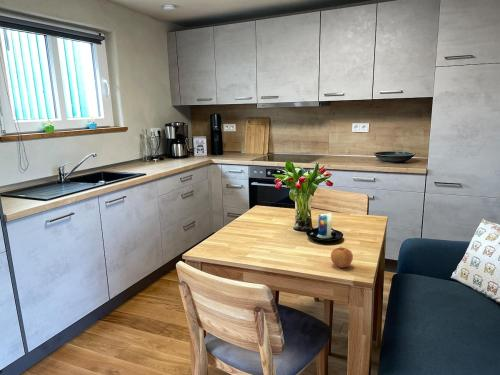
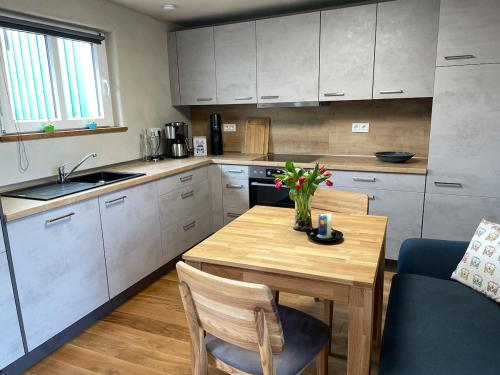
- apple (341, 256)
